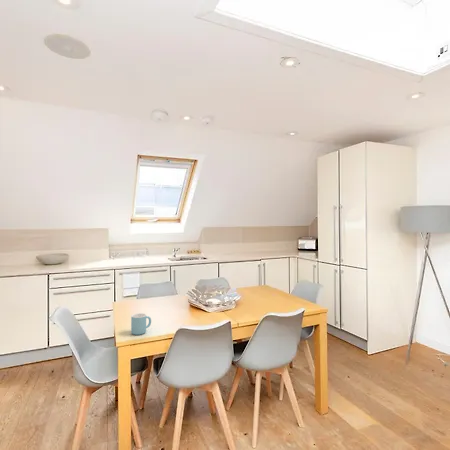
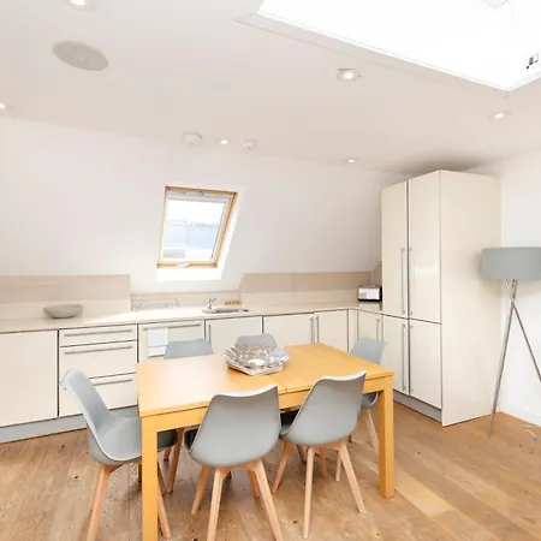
- mug (141, 323)
